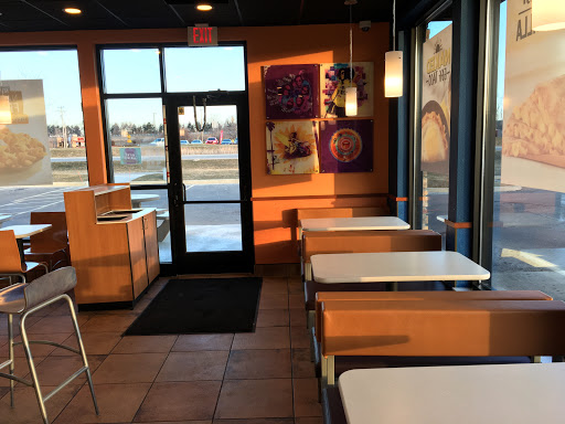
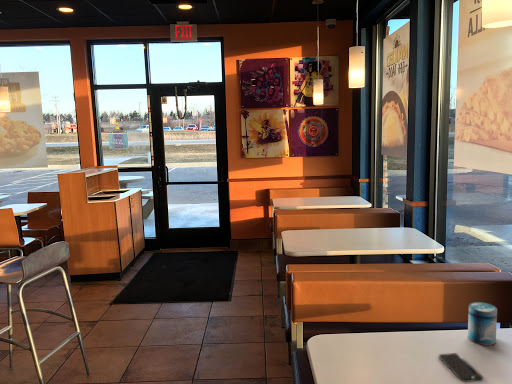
+ beverage can (482, 322)
+ smartphone (459, 366)
